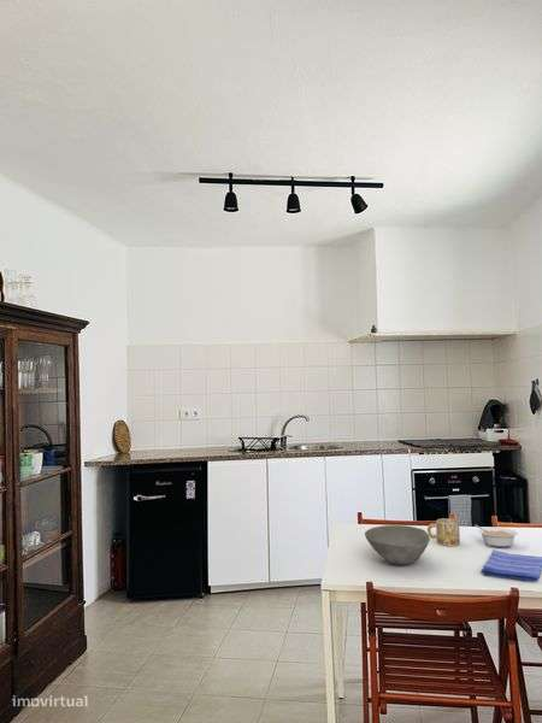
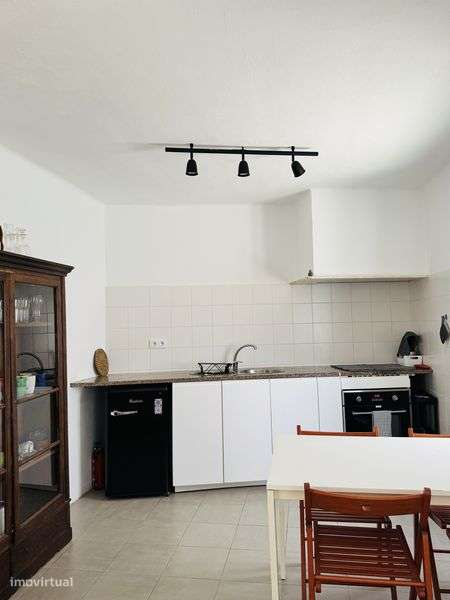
- dish towel (513, 564)
- mug (443, 531)
- legume (496, 536)
- bowl (396, 547)
